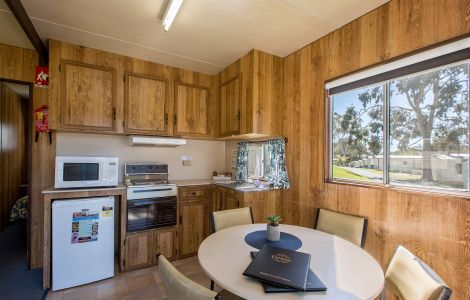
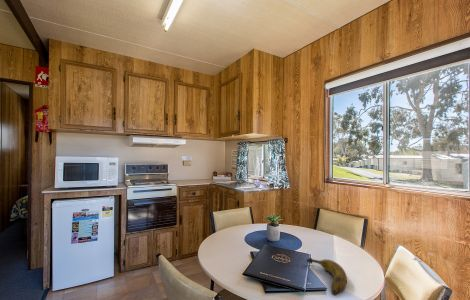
+ banana (326, 269)
